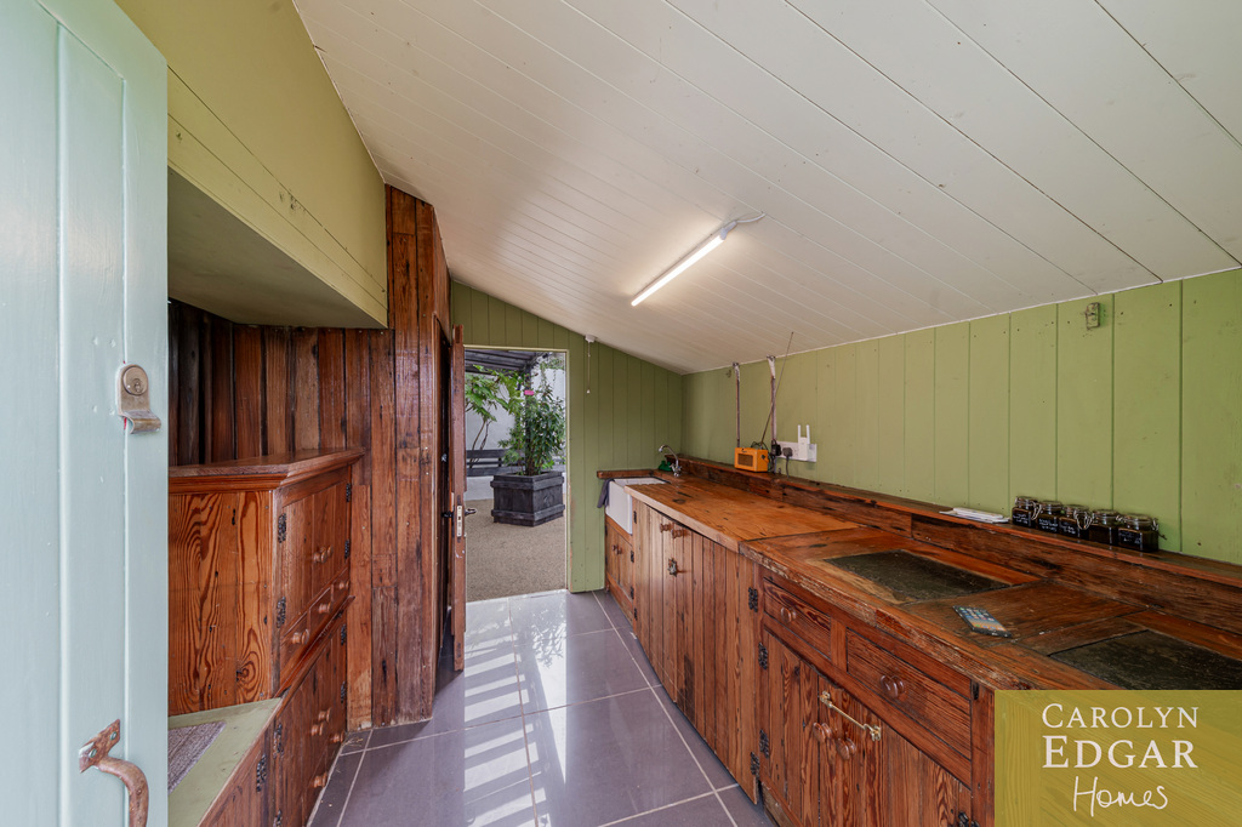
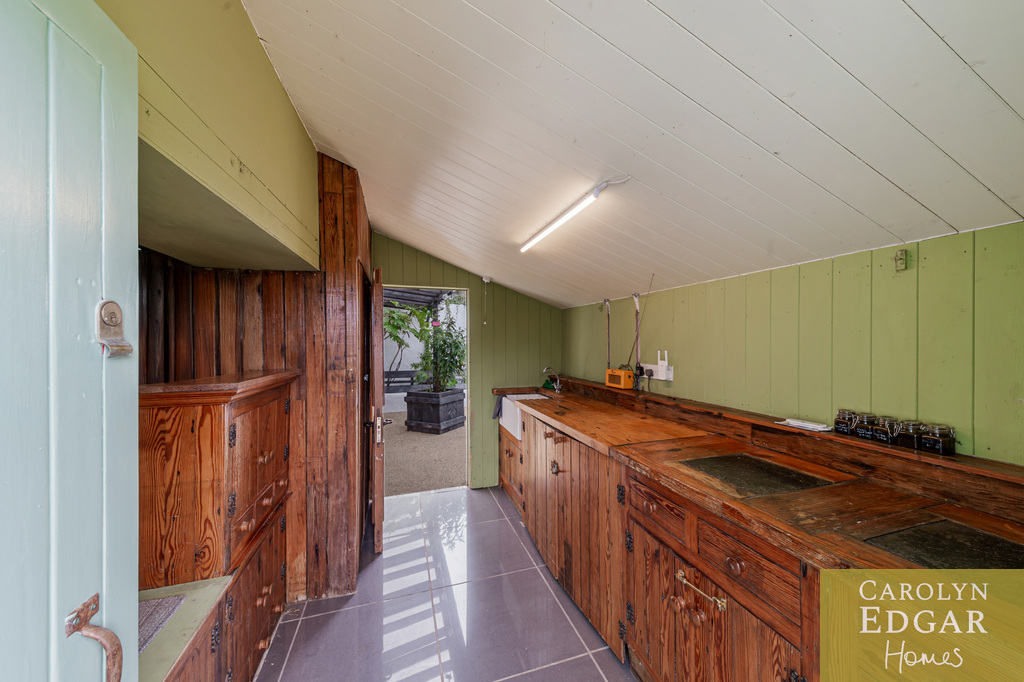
- smartphone (980, 620)
